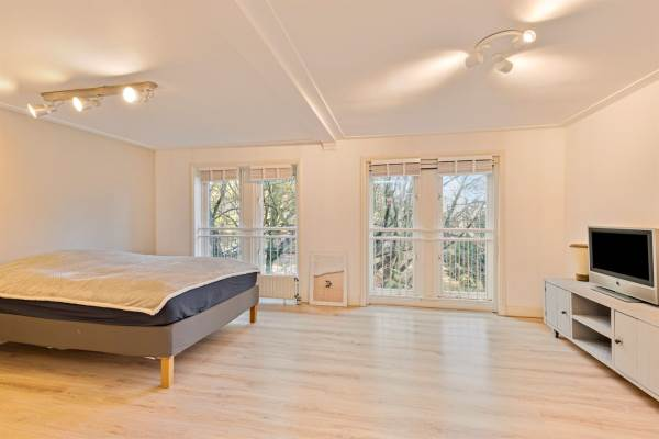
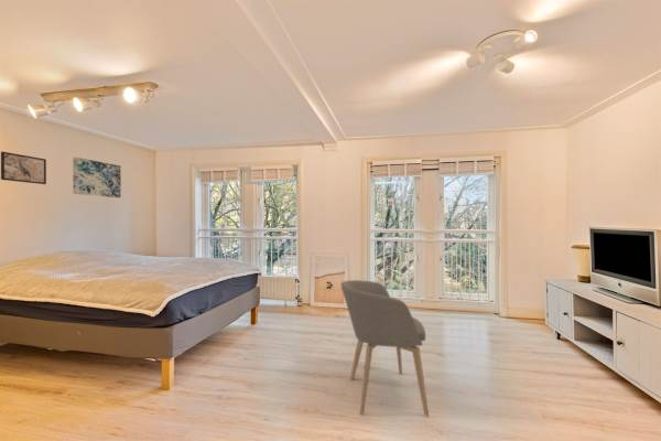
+ wall art (98, 179)
+ armchair (387, 337)
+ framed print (24, 169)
